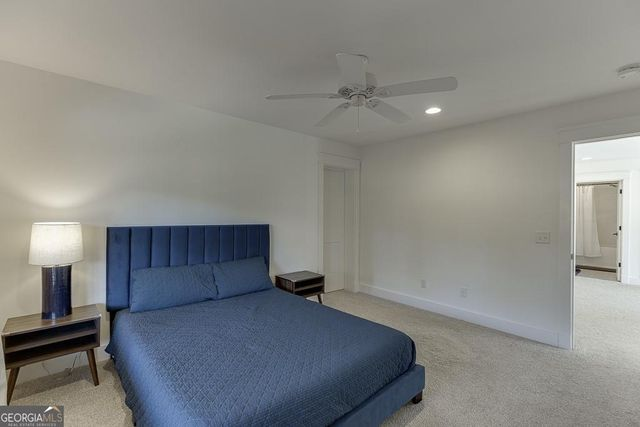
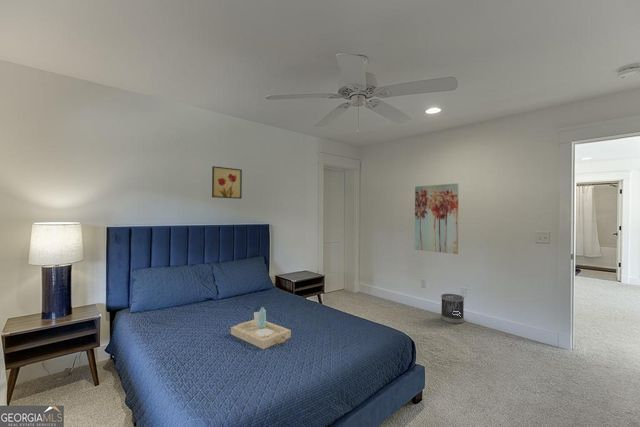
+ wastebasket (452, 308)
+ serving tray (260, 323)
+ wall art (435, 218)
+ wall art (227, 183)
